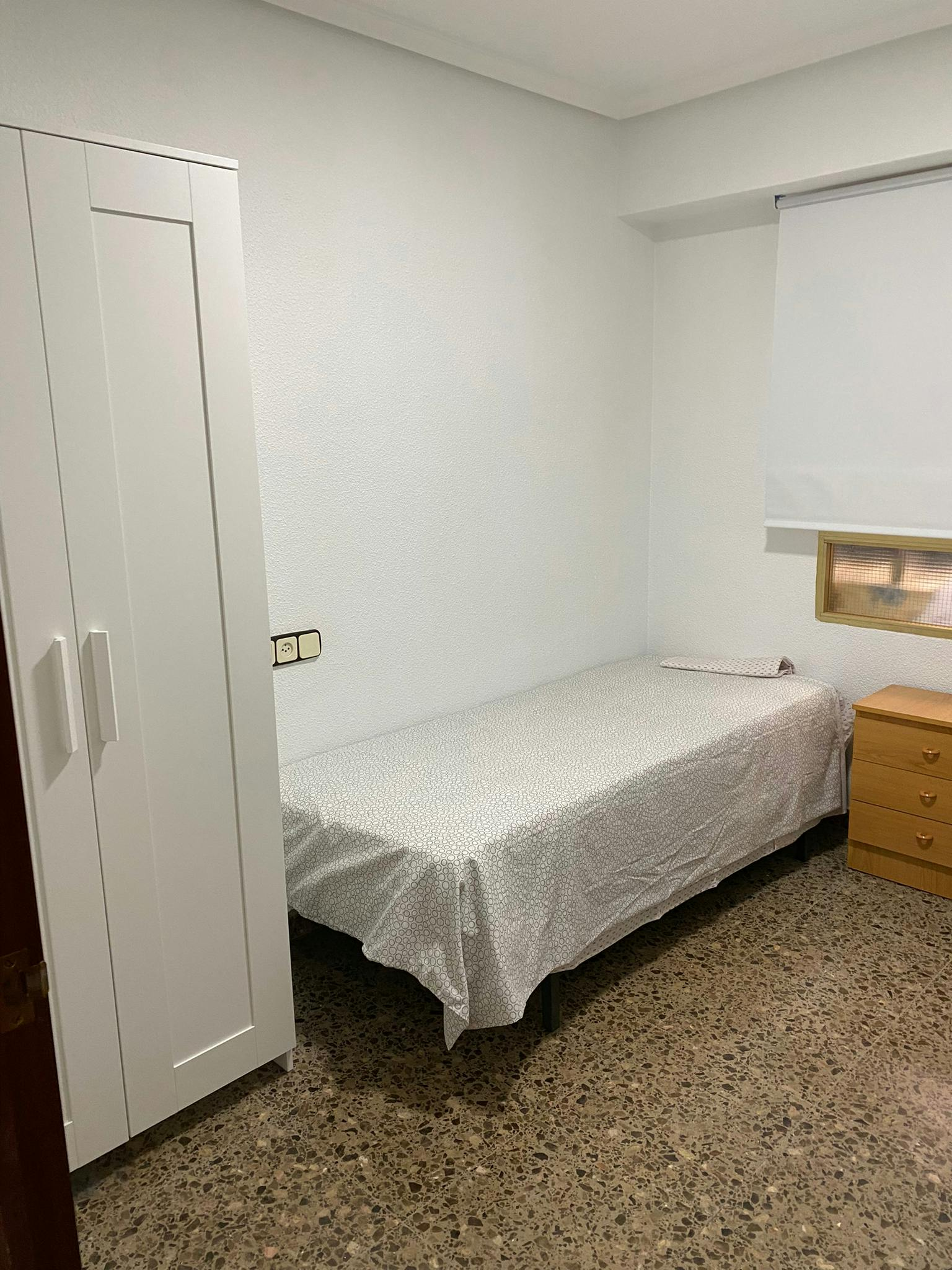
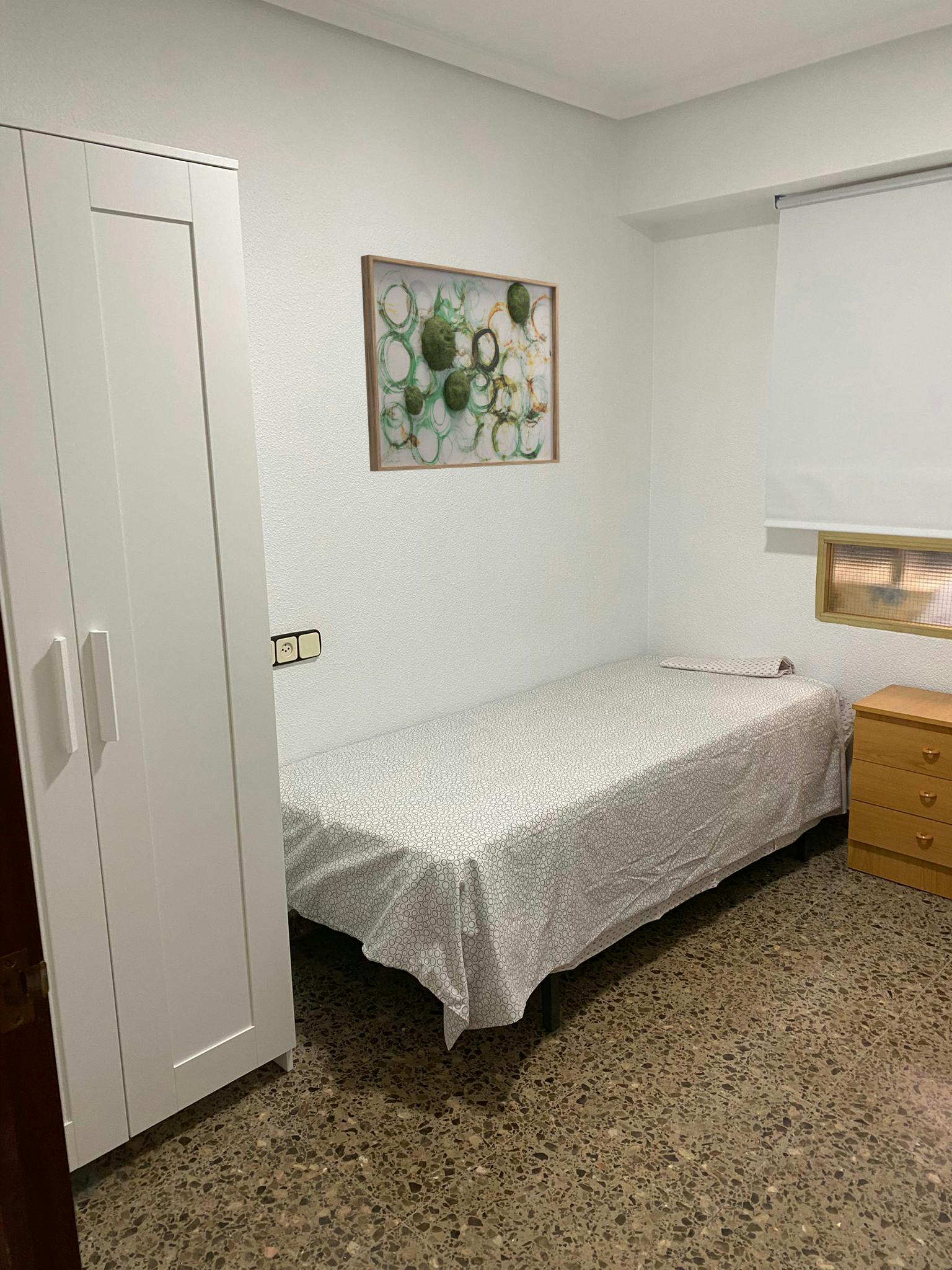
+ wall art (473, 370)
